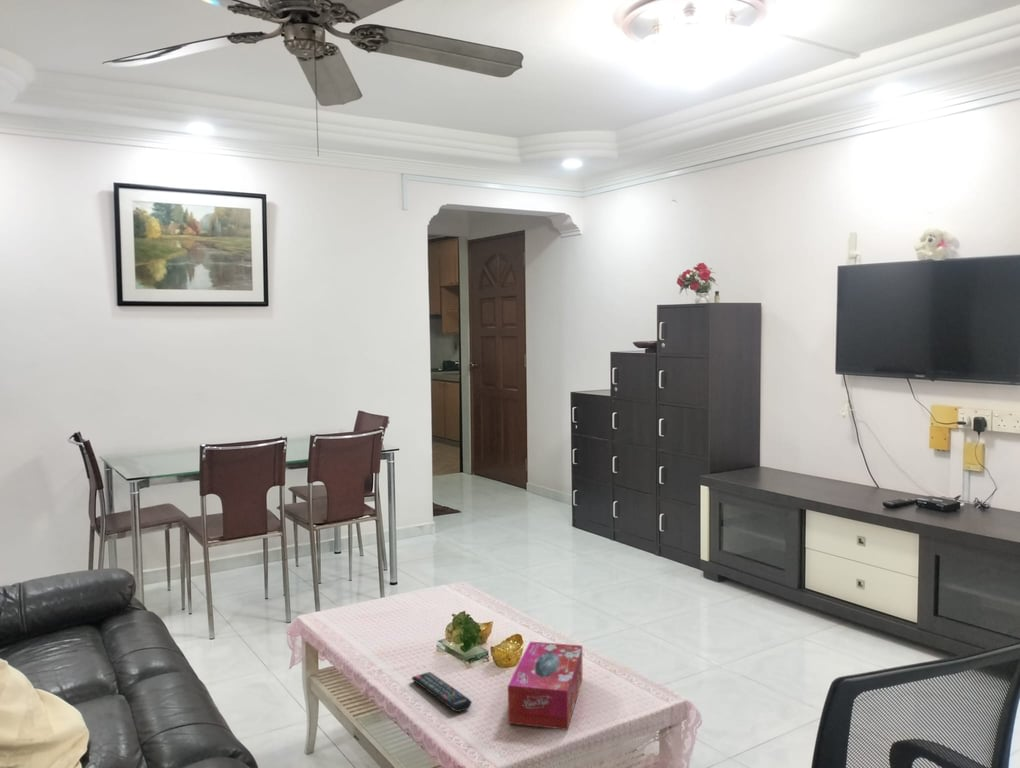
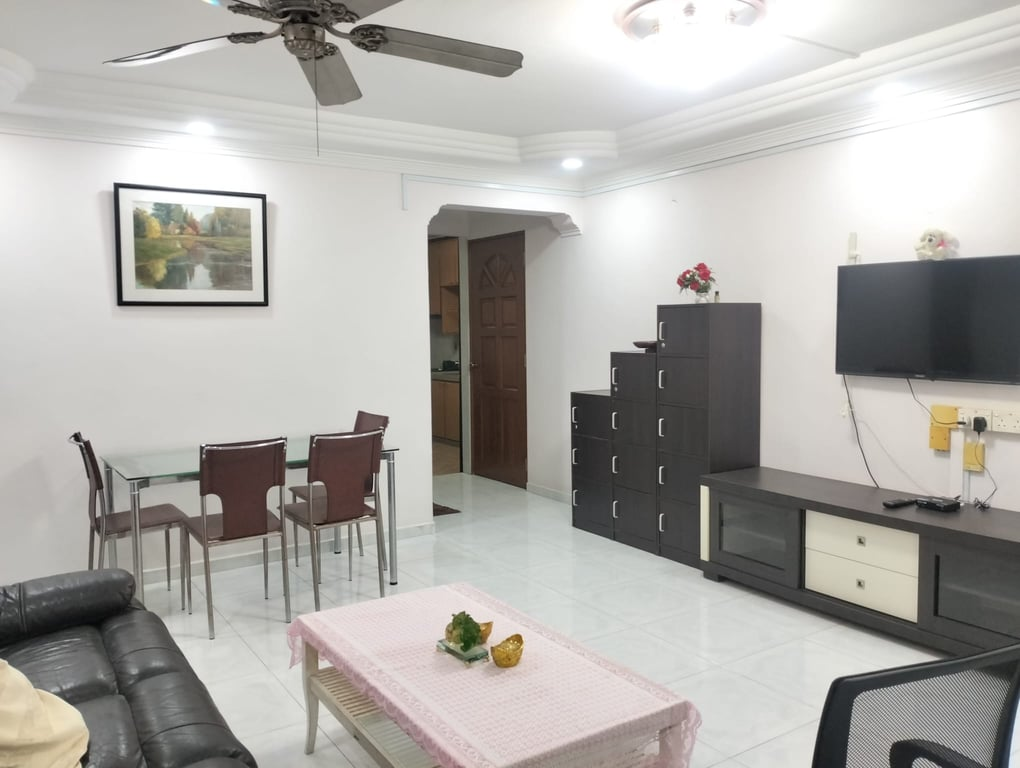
- remote control (440, 691)
- tissue box (547, 682)
